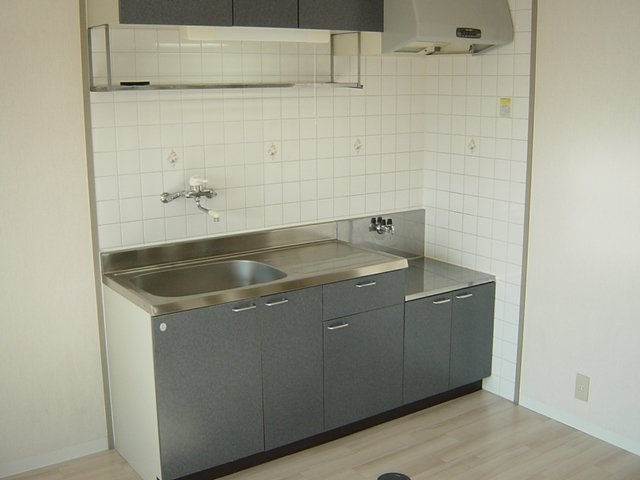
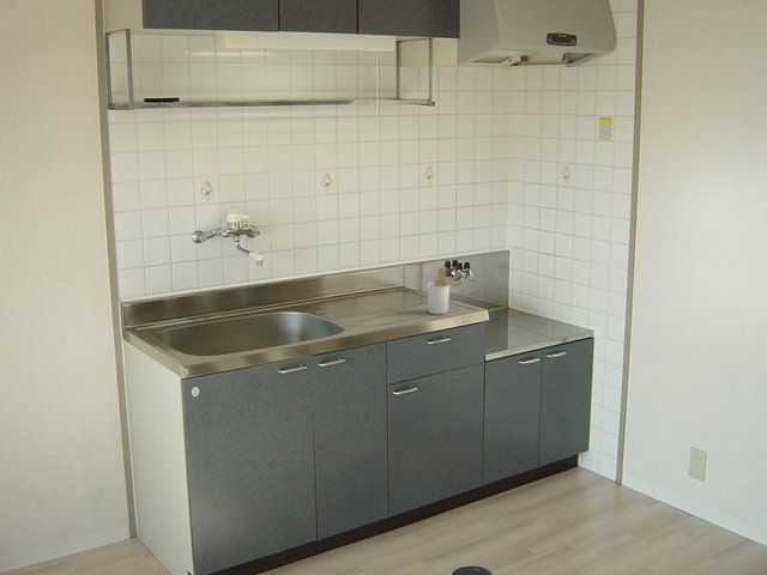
+ utensil holder (443, 291)
